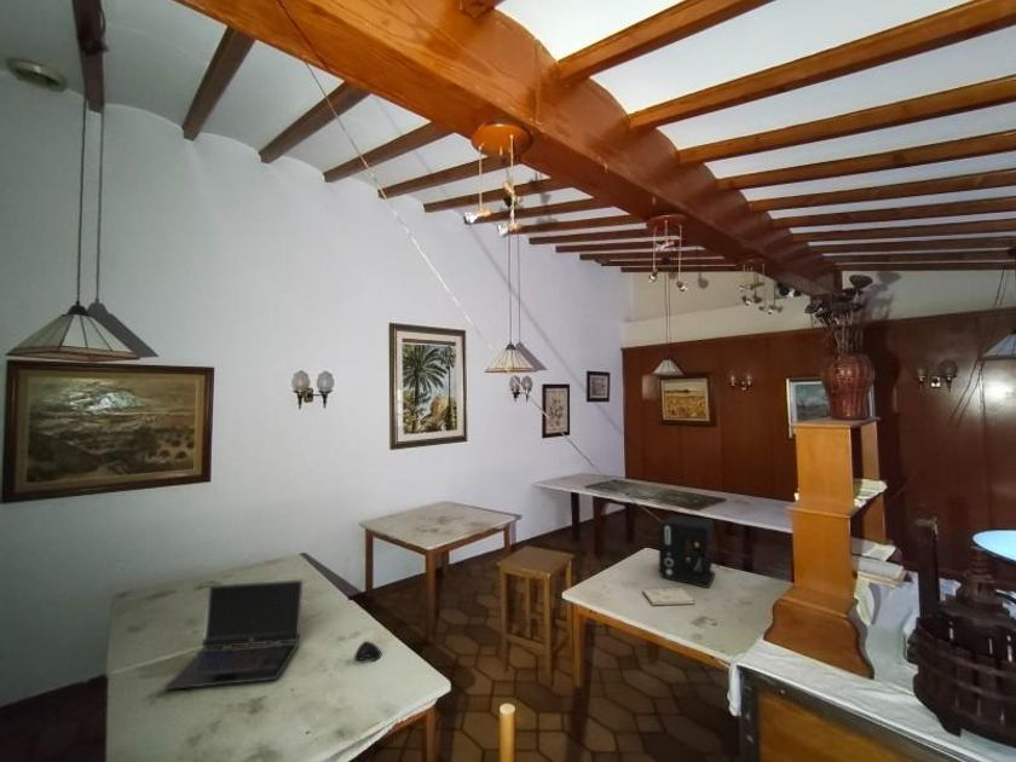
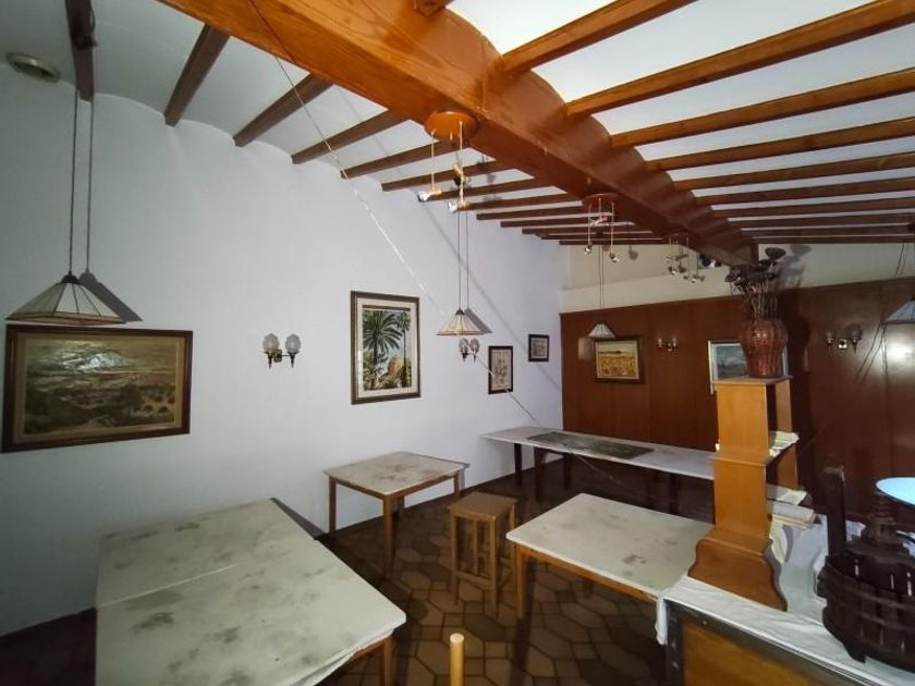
- notebook (666, 595)
- laptop computer (241, 630)
- coffee maker (691, 549)
- computer mouse (368, 648)
